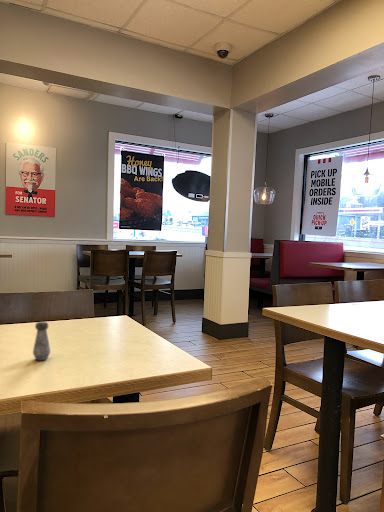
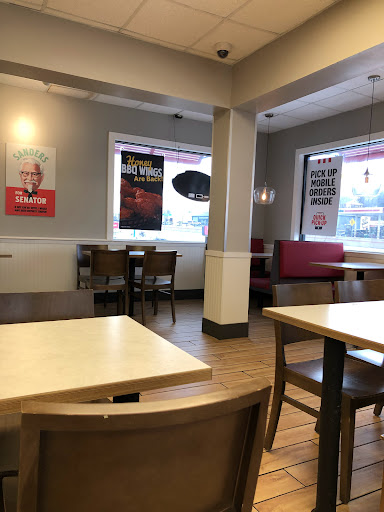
- salt shaker (41, 340)
